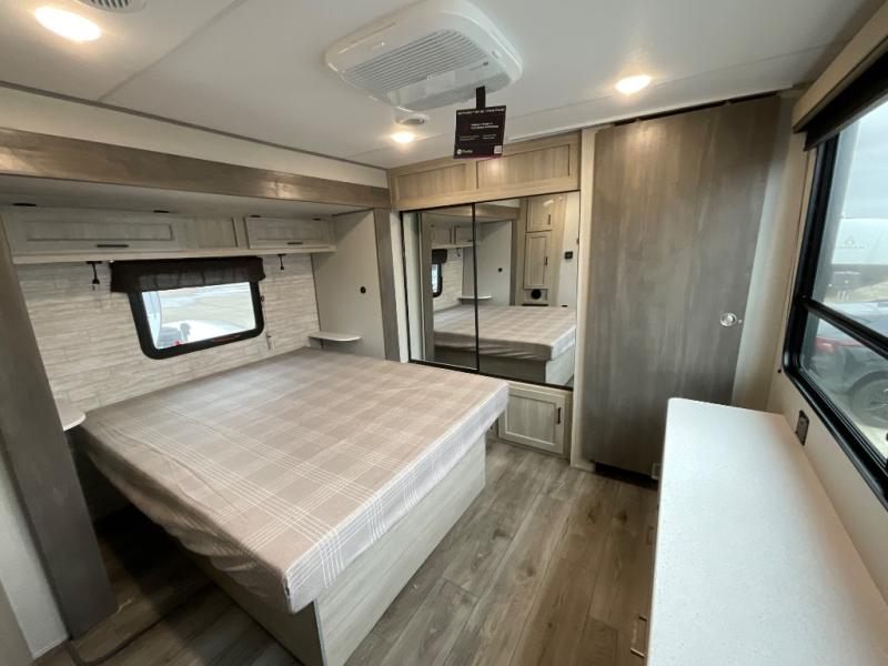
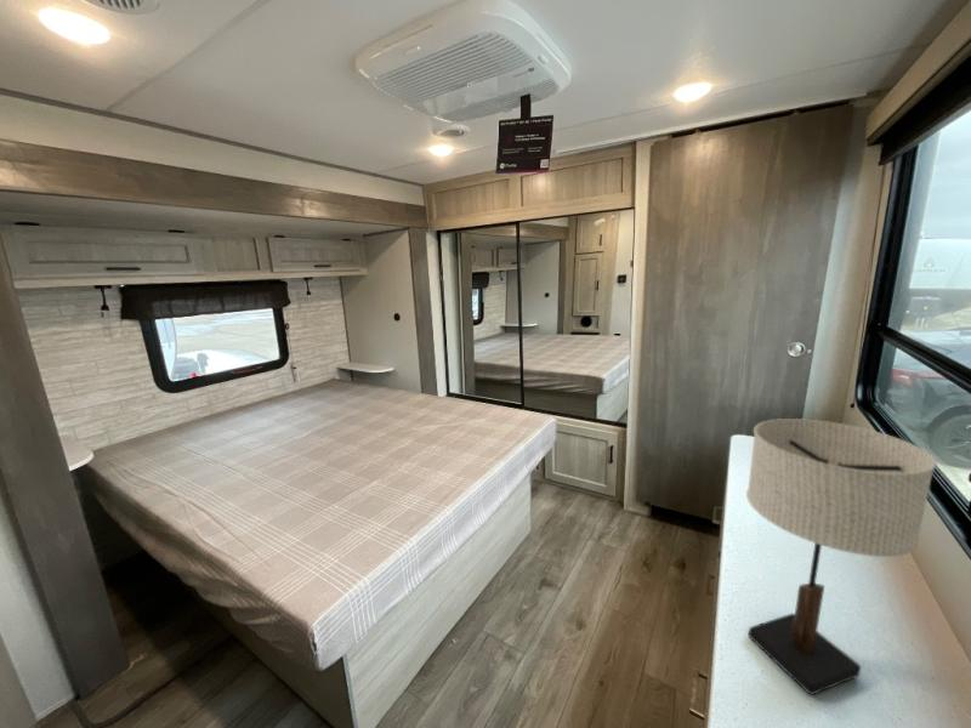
+ table lamp (816, 554)
